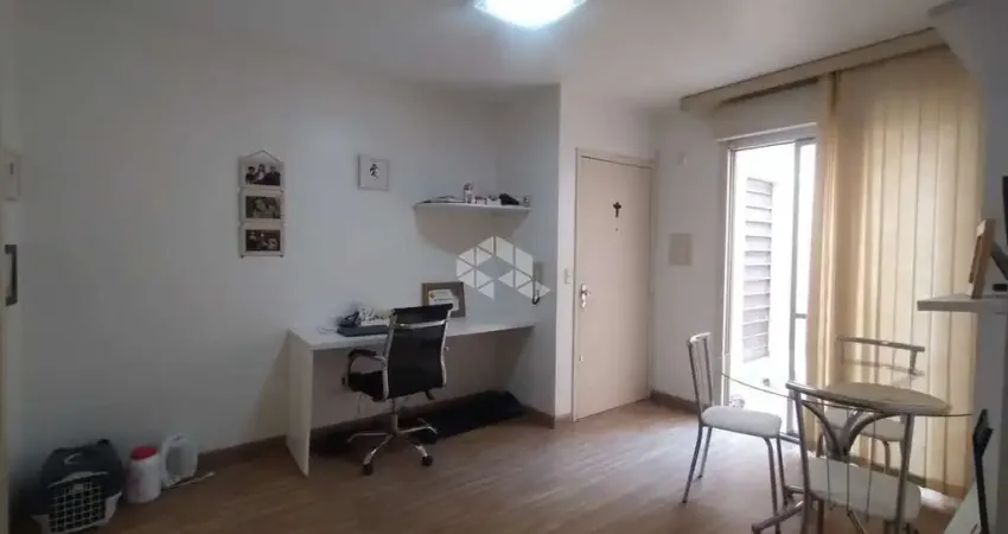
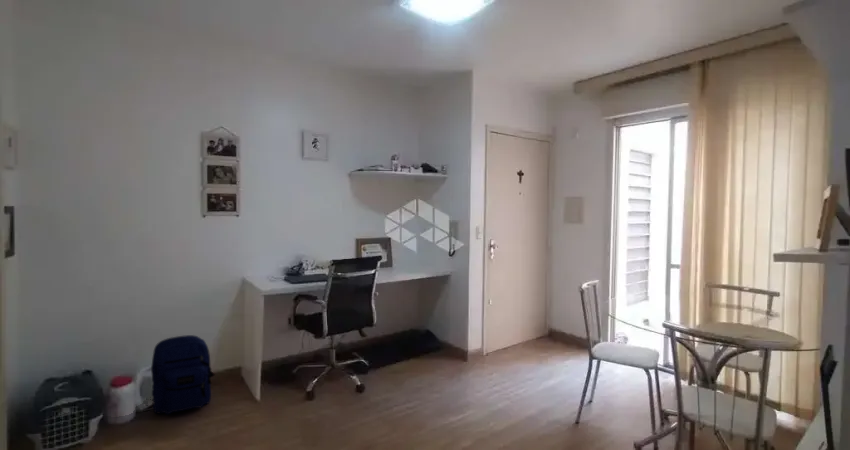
+ backpack (184, 372)
